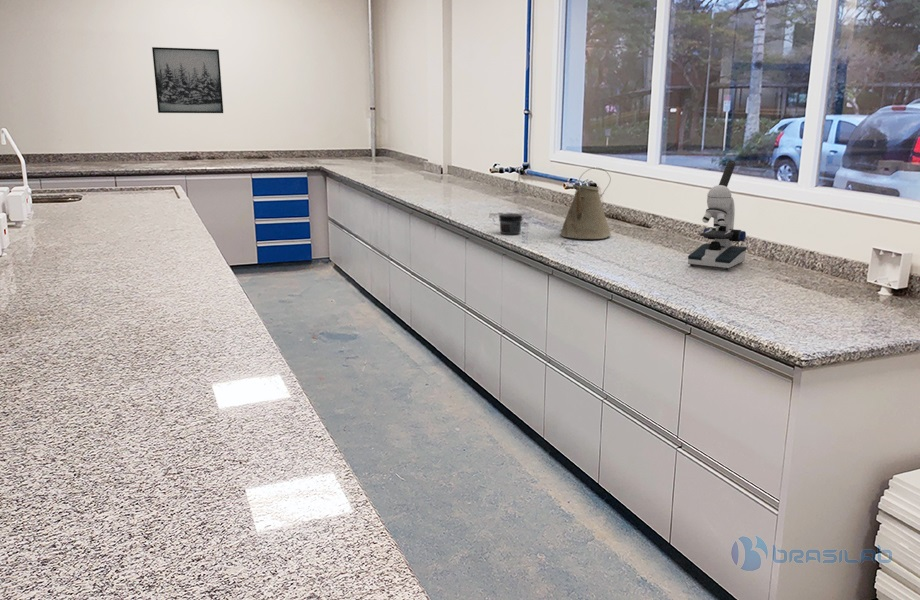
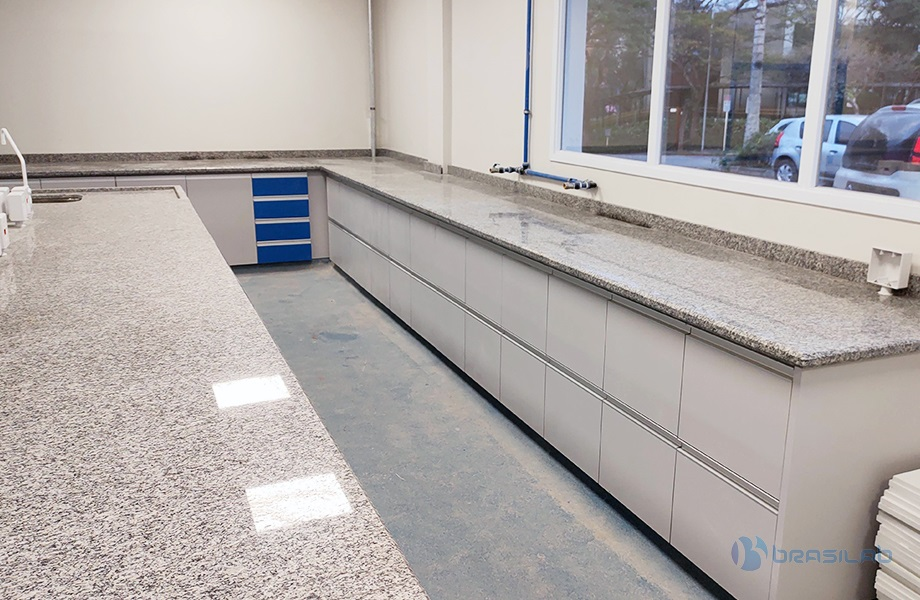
- kettle (586, 202)
- jar (510, 224)
- wall art (188, 81)
- microscope (720, 213)
